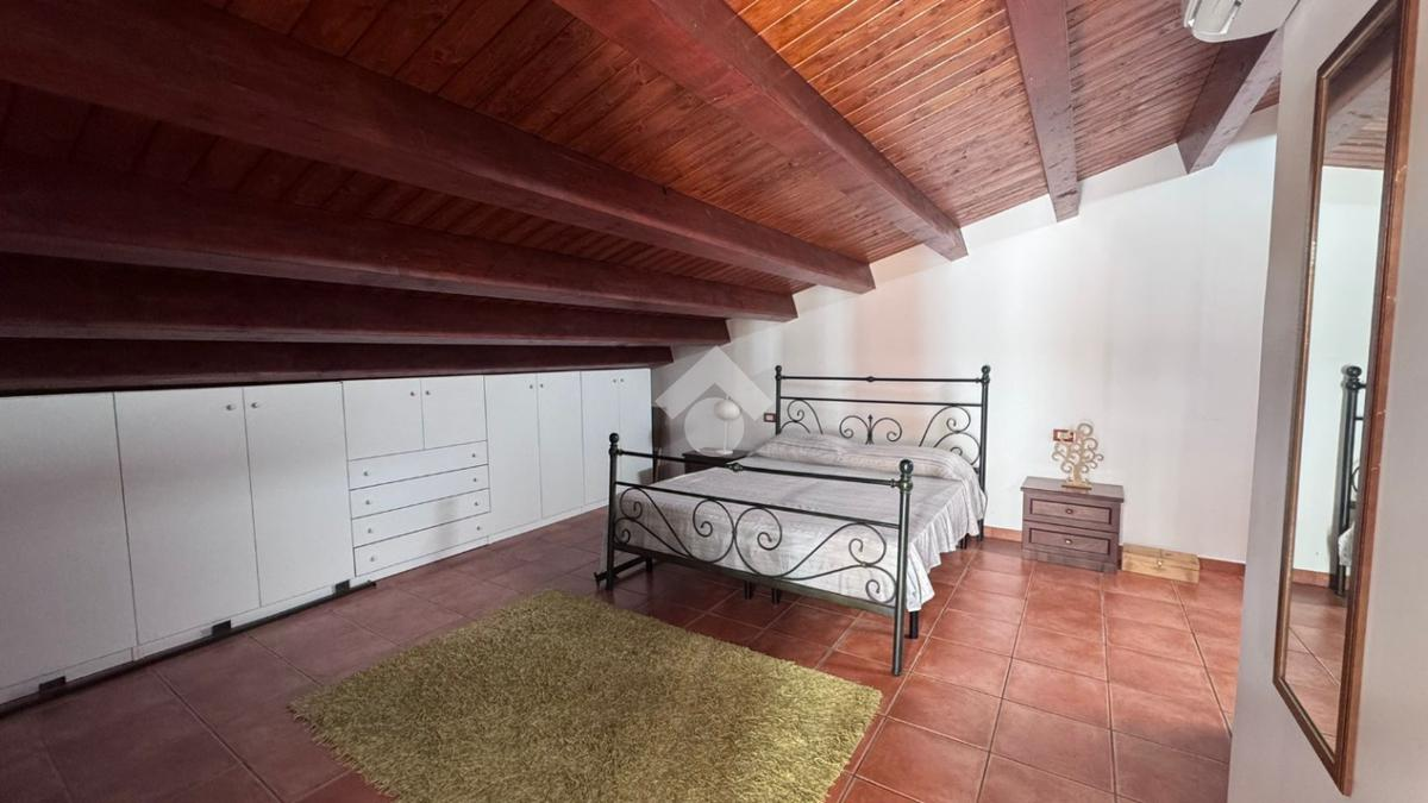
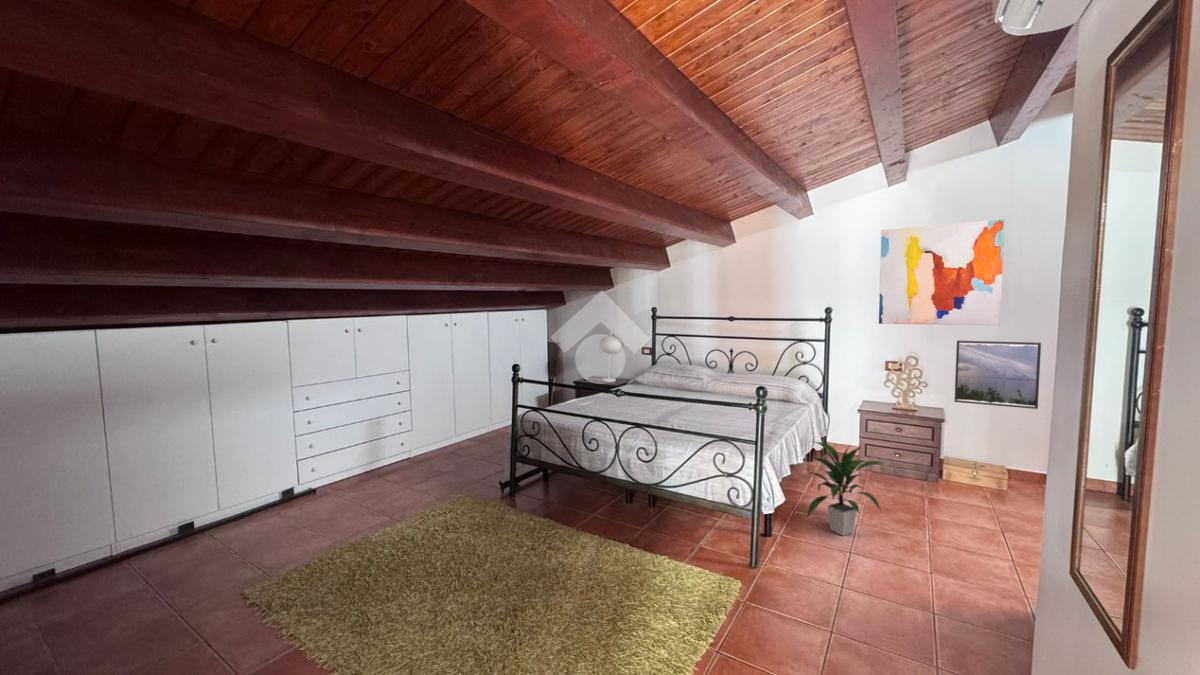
+ wall art (937, 275)
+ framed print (995, 373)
+ indoor plant (838, 485)
